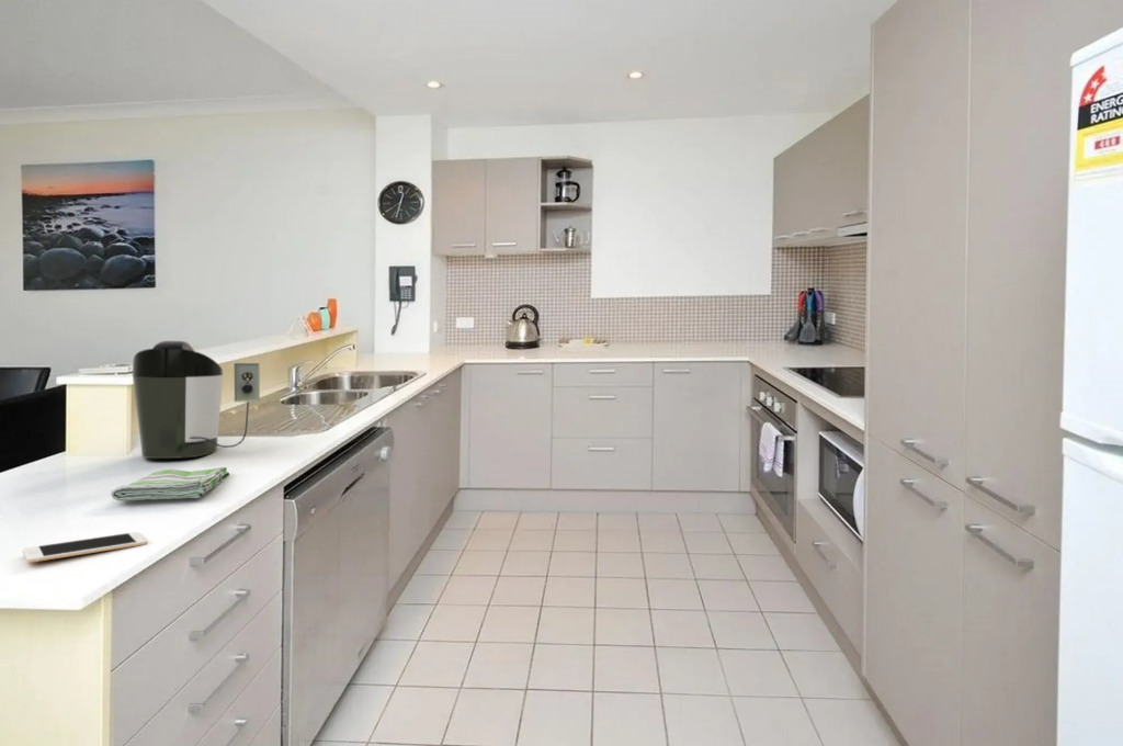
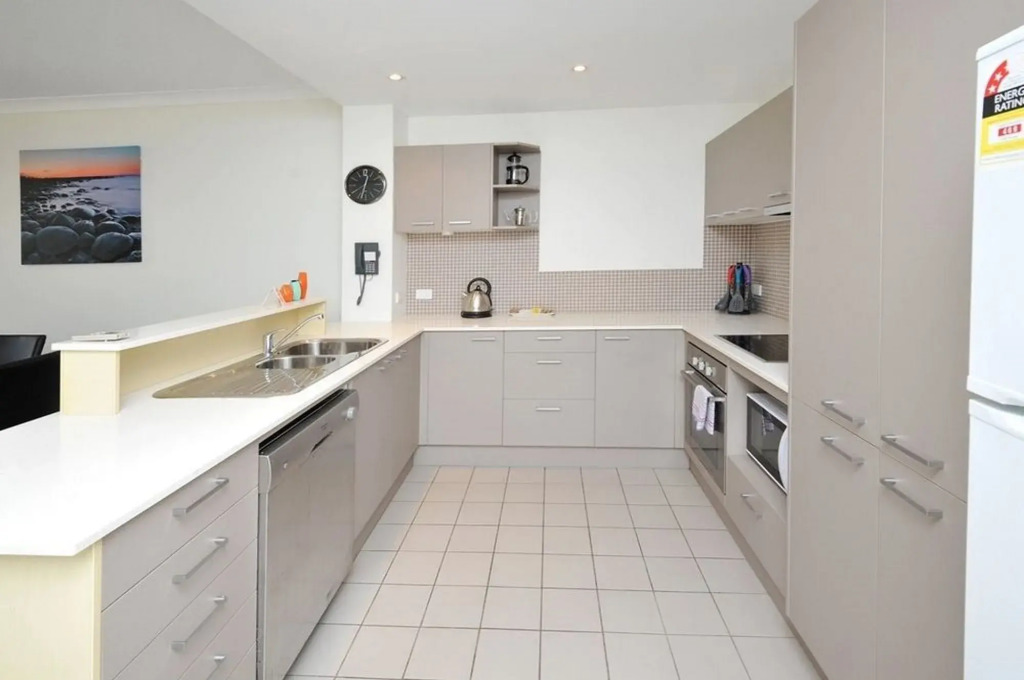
- coffee maker (201, 397)
- dish towel (174, 481)
- cell phone (86, 546)
